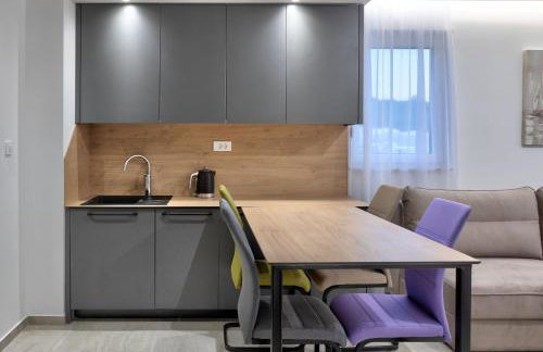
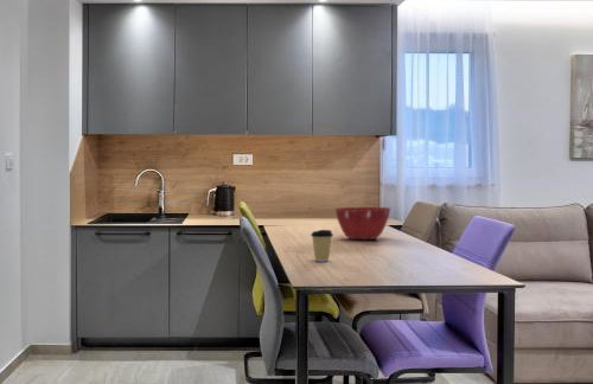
+ coffee cup (321, 245)
+ mixing bowl (362, 223)
